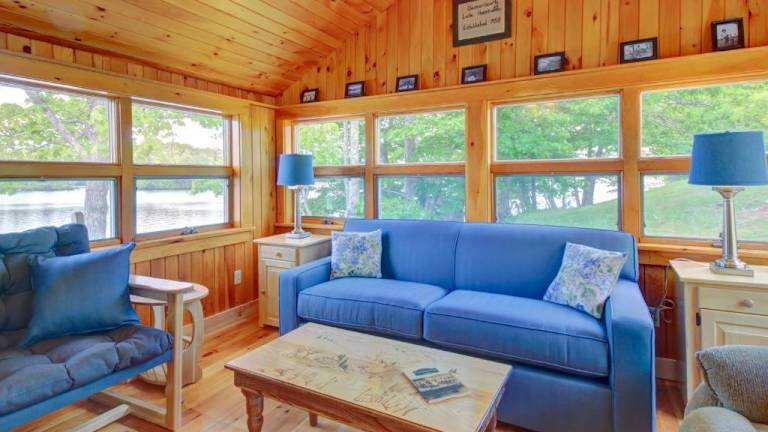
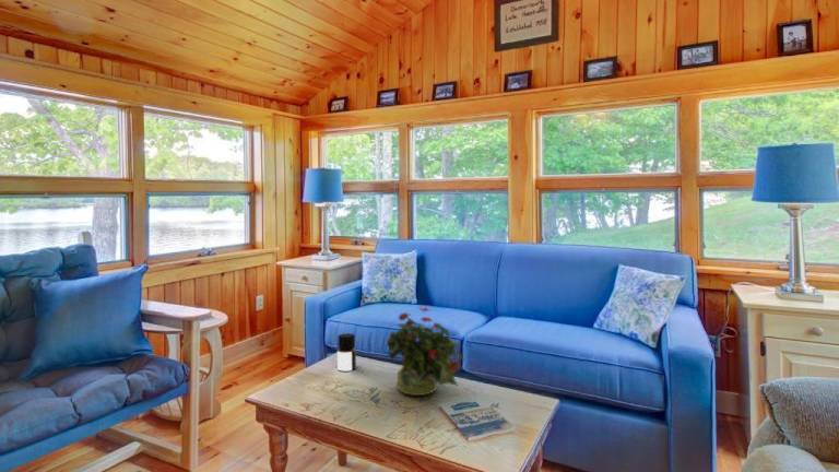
+ bottle (346, 351)
+ potted plant (426, 349)
